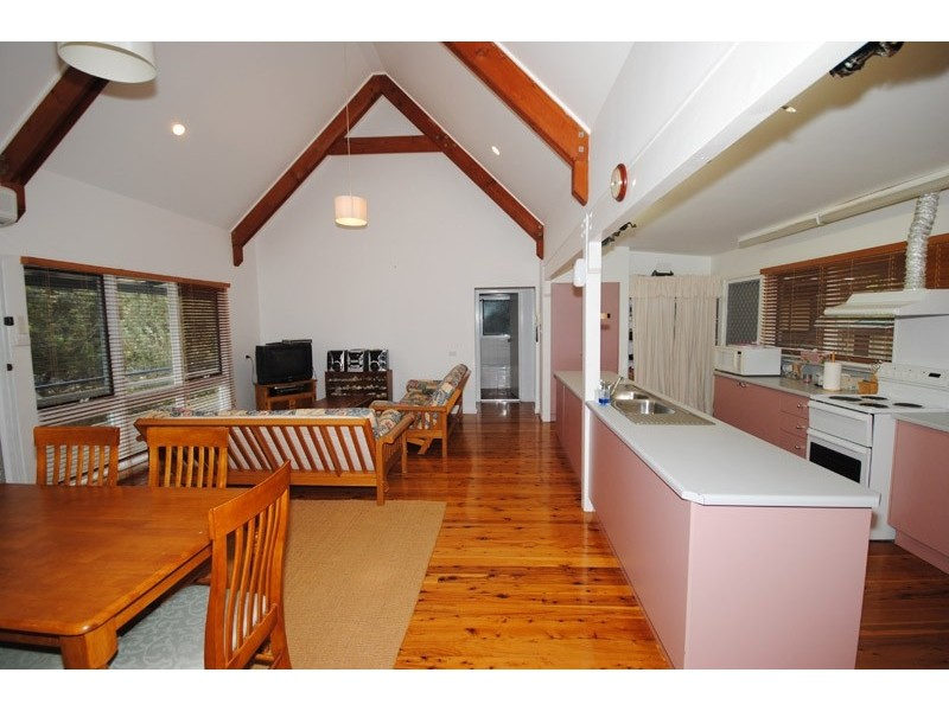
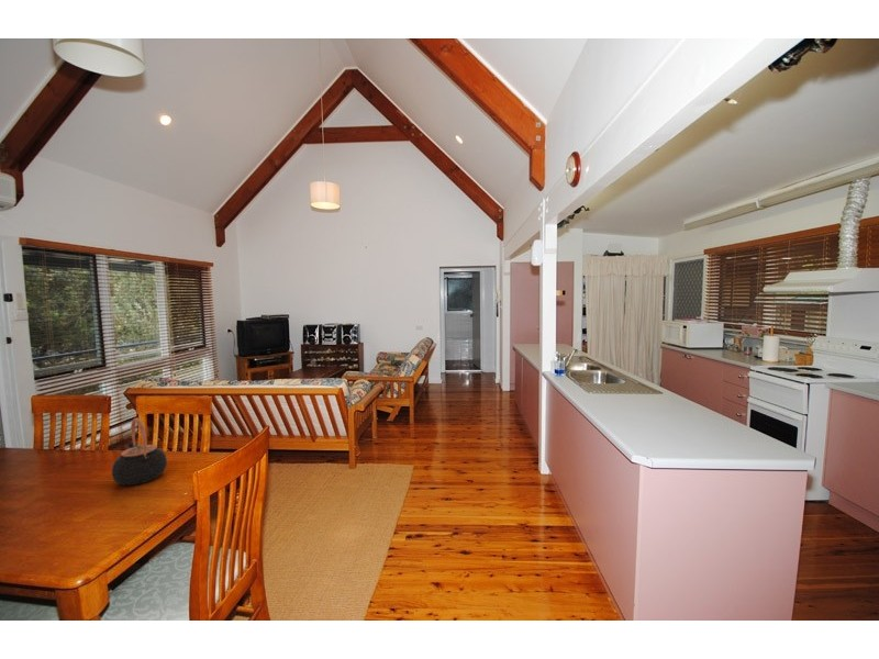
+ teapot (137, 447)
